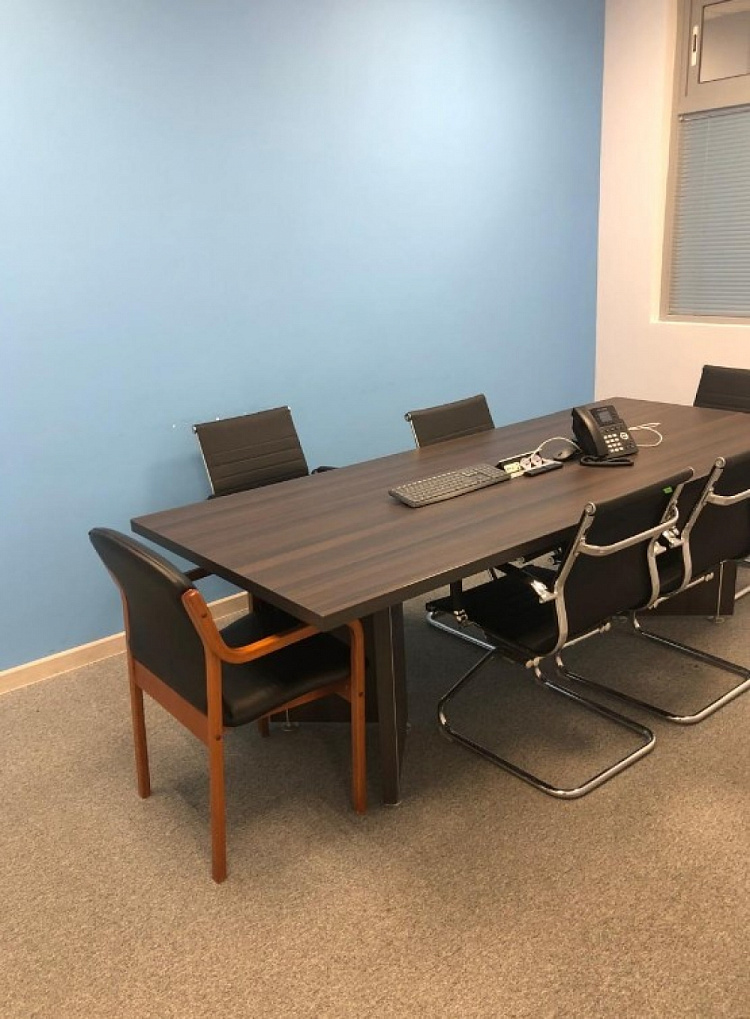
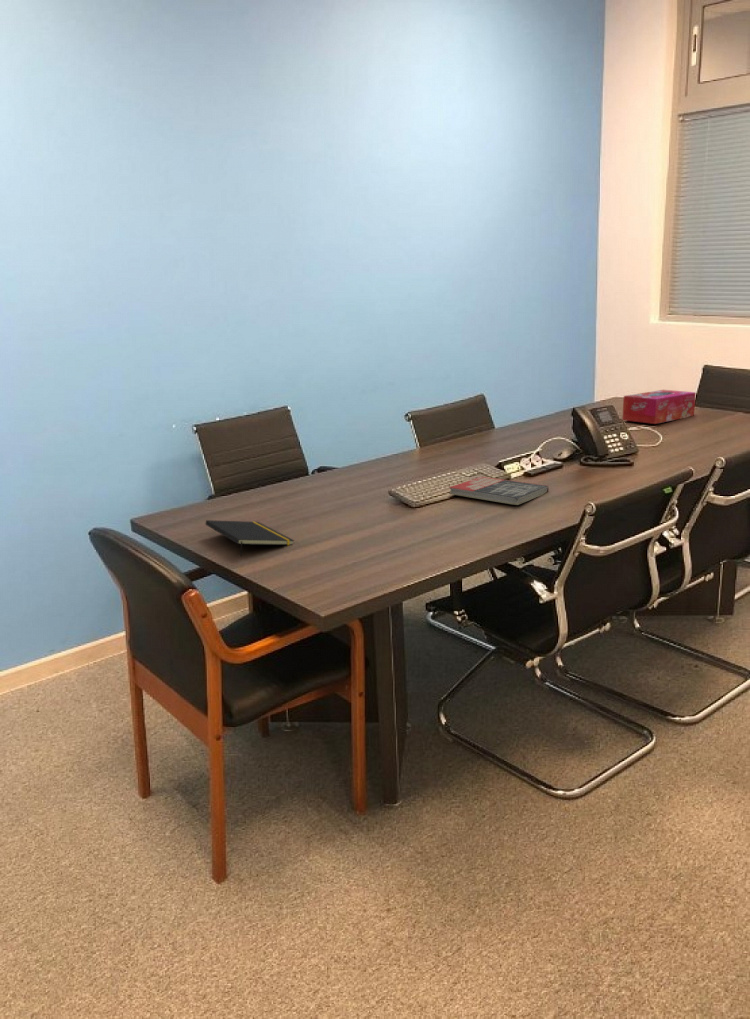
+ notepad (248, 532)
+ book (498, 489)
+ tissue box (659, 406)
